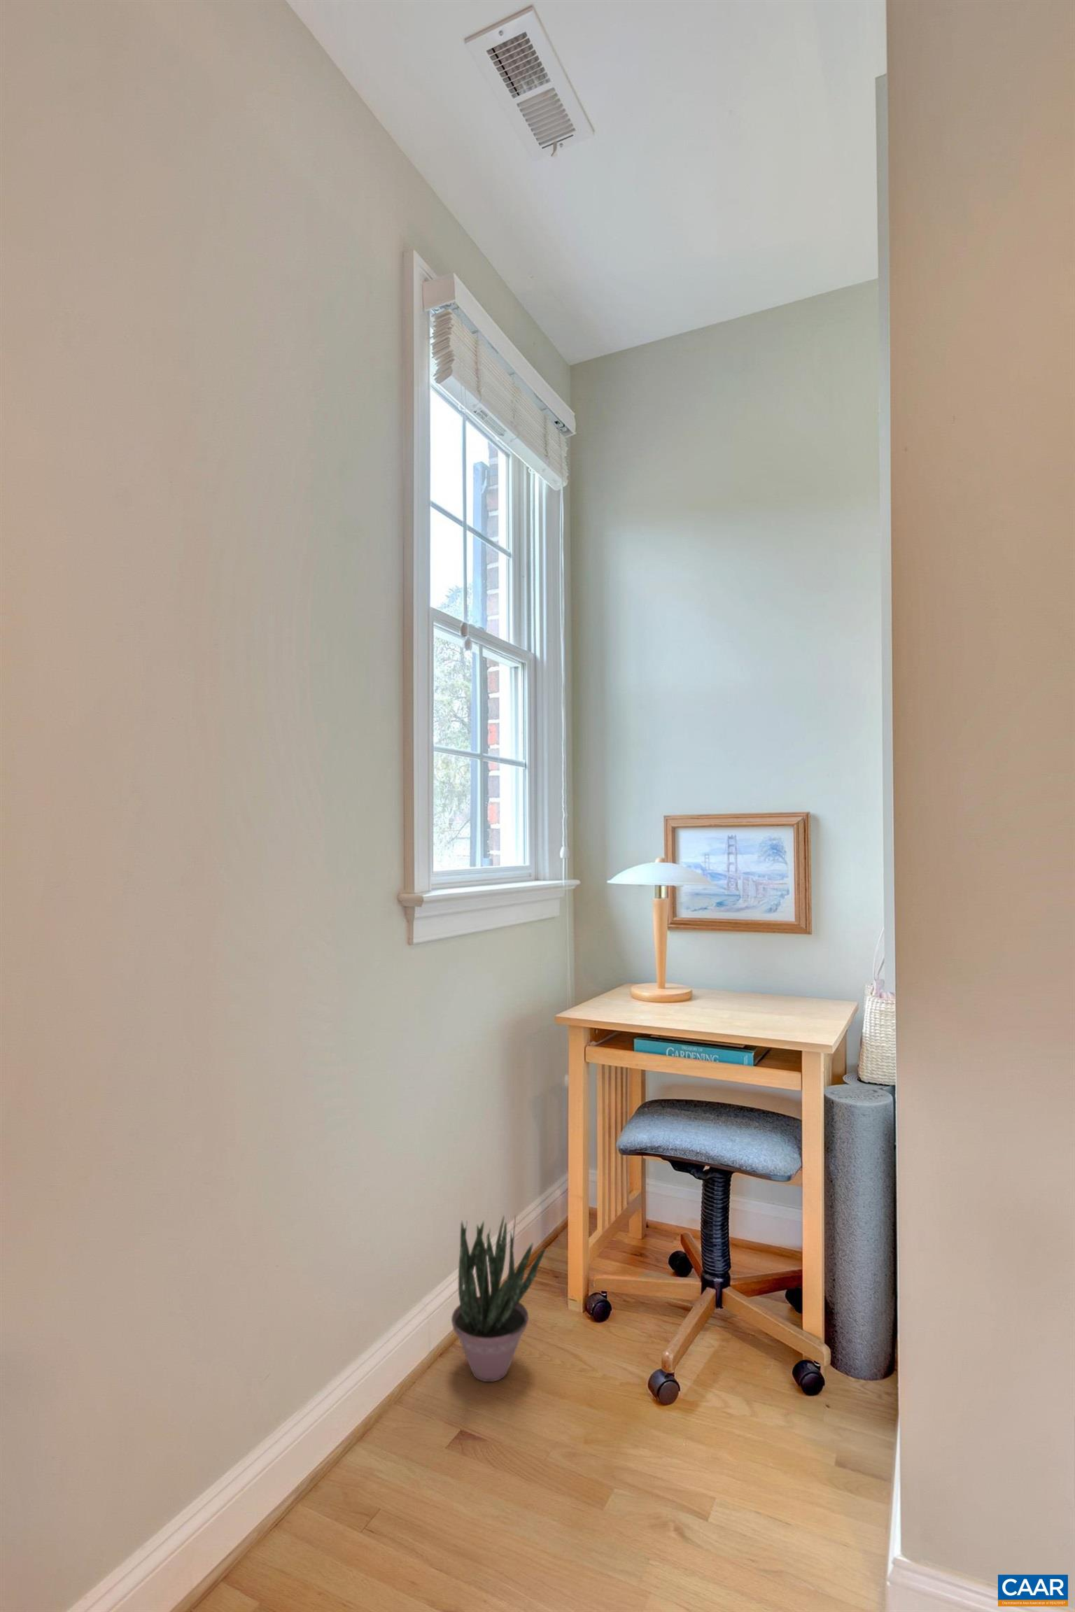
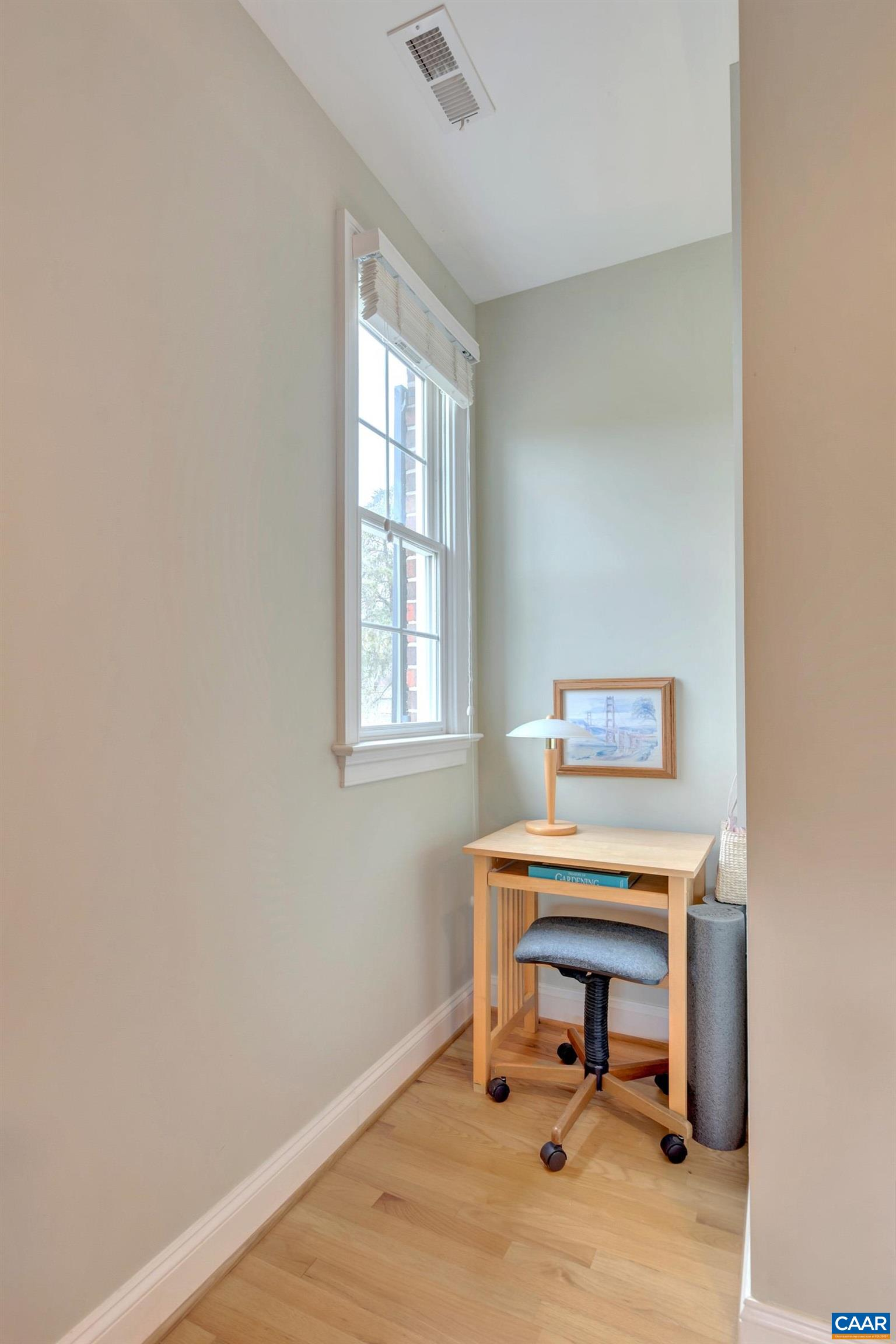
- potted plant (494, 1294)
